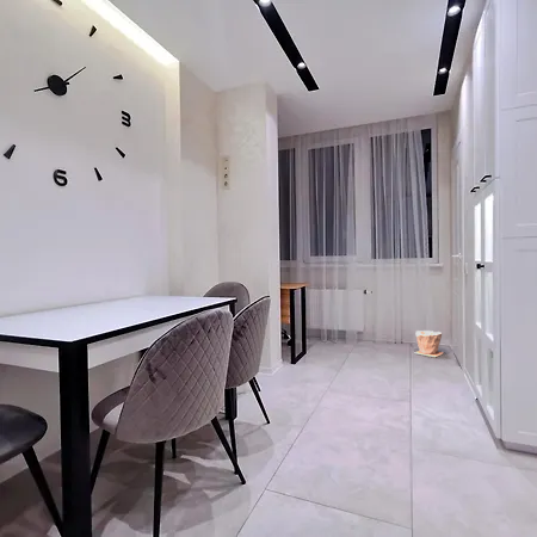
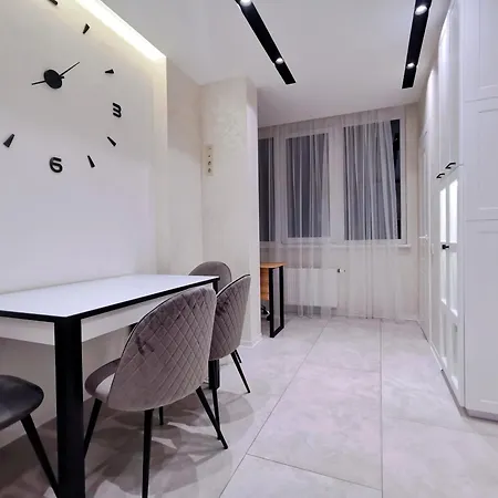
- plant pot (428, 341)
